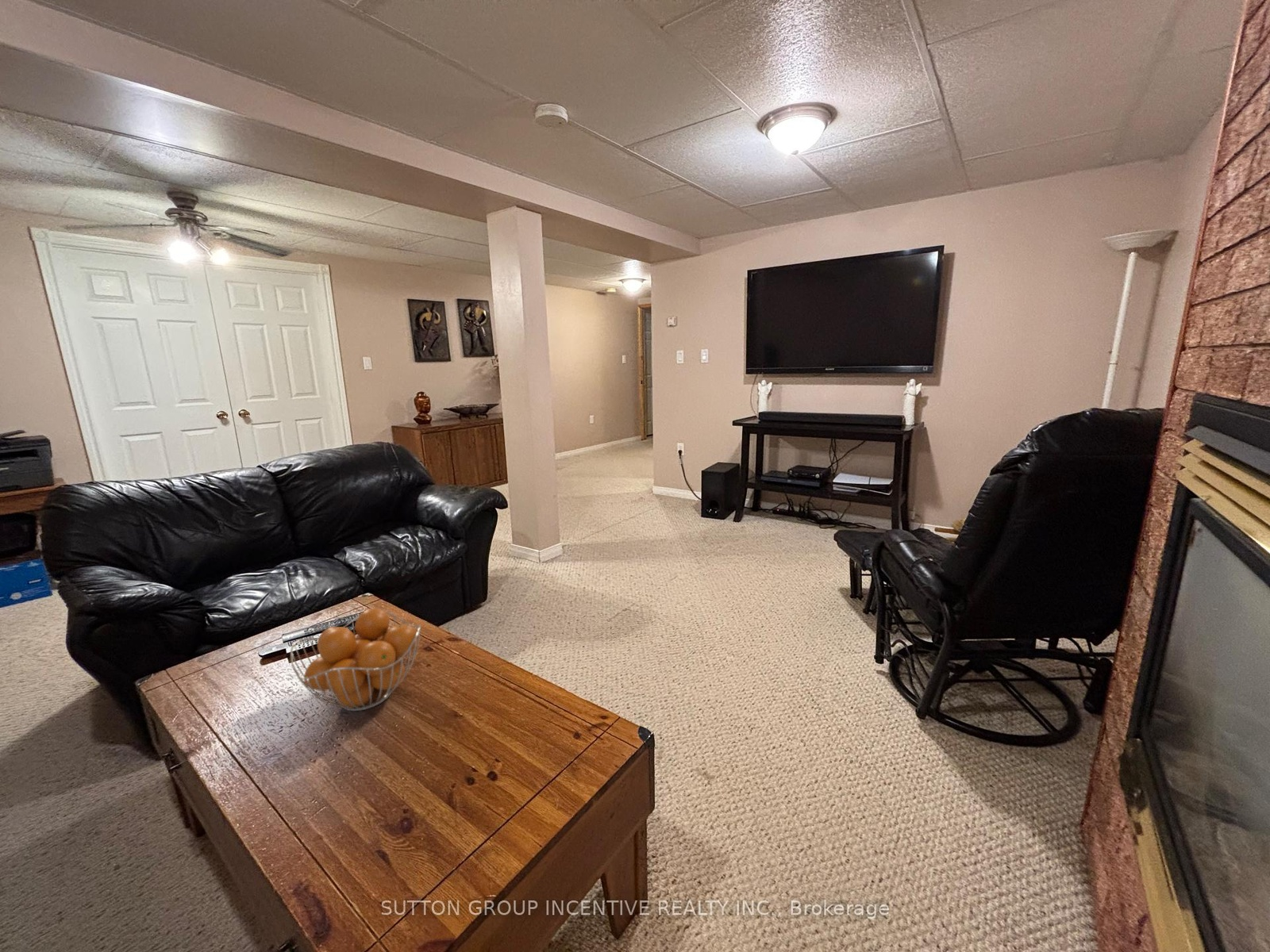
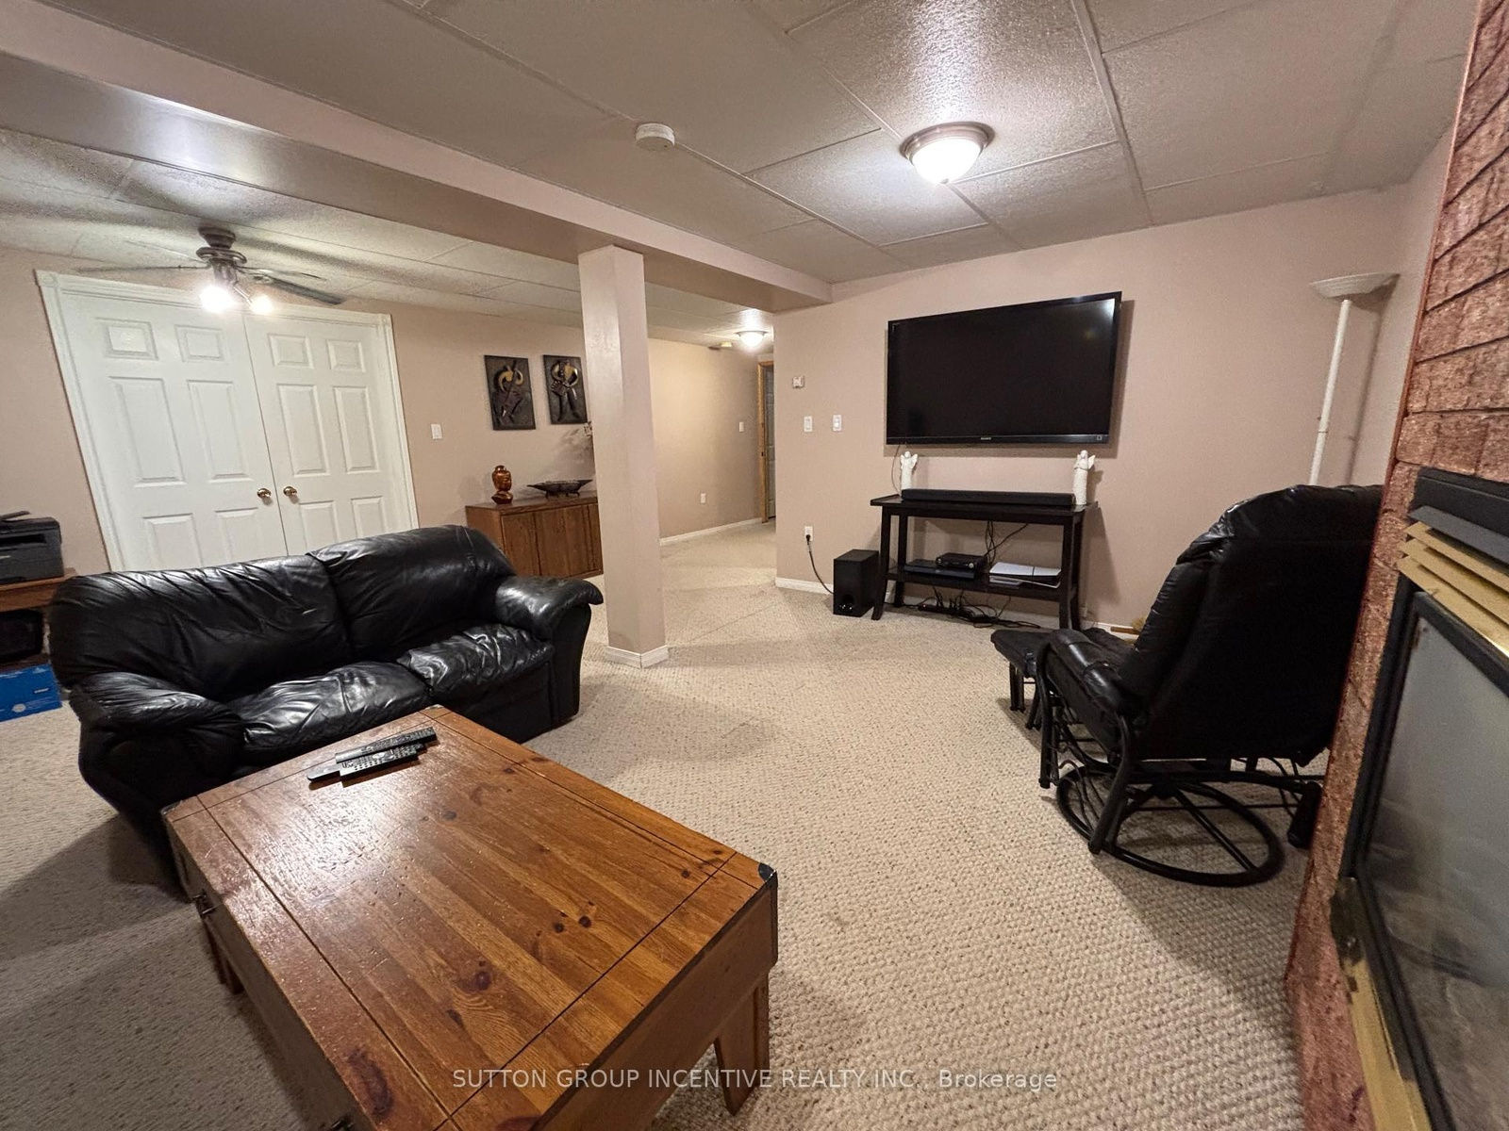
- fruit basket (361, 658)
